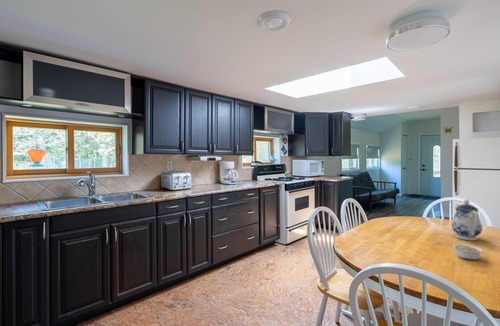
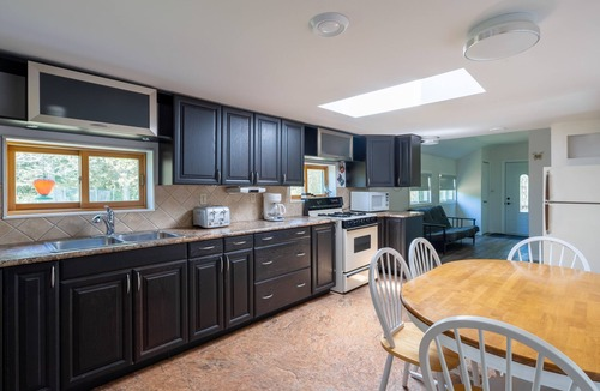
- teapot (466, 218)
- legume (467, 251)
